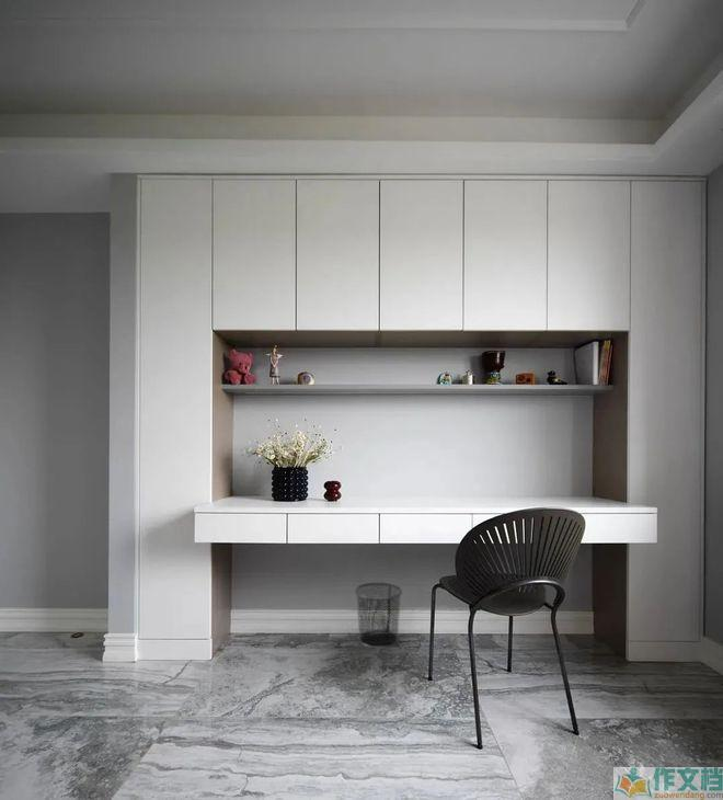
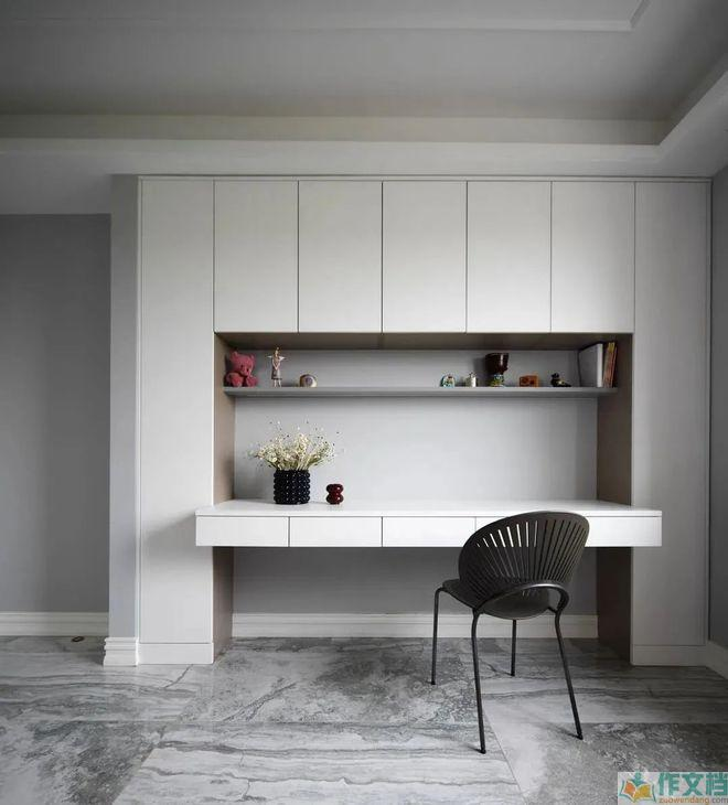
- waste bin (378, 615)
